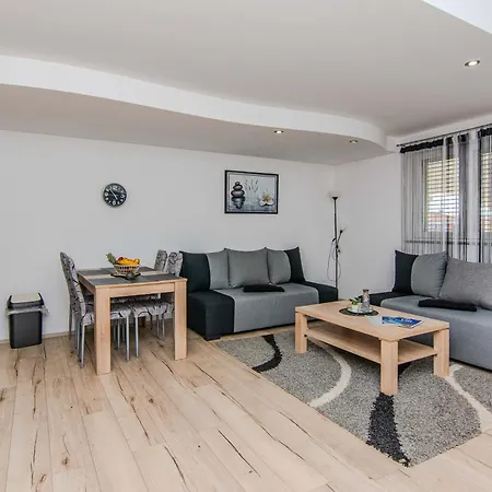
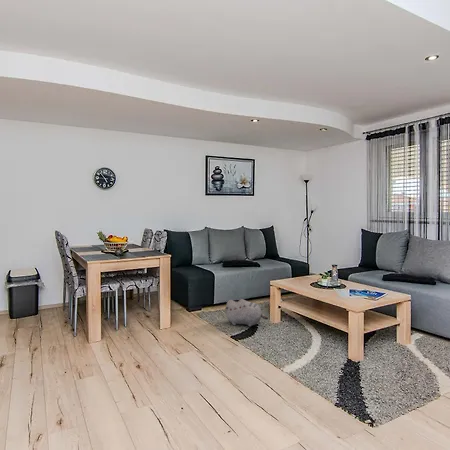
+ plush toy (247, 311)
